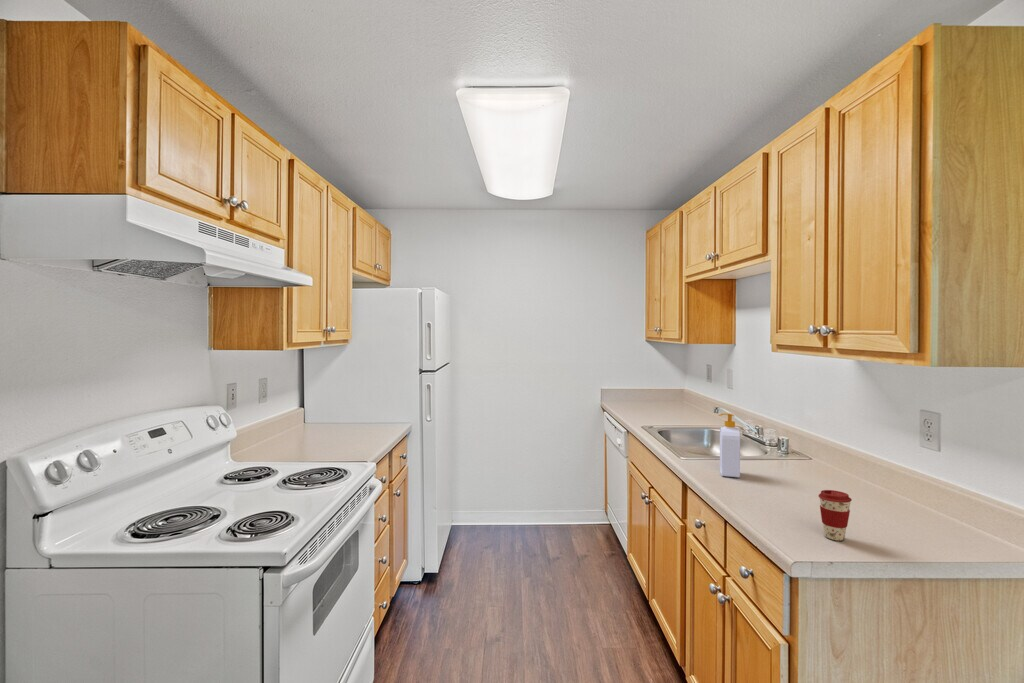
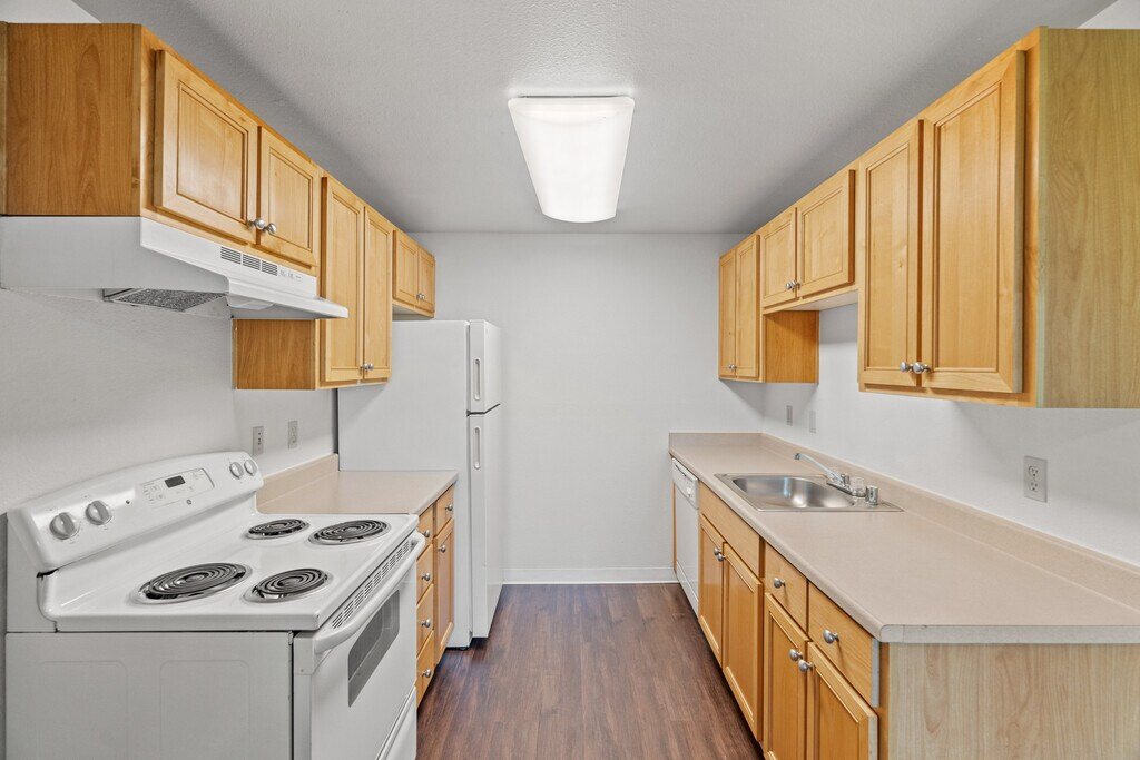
- soap bottle (728, 443)
- coffee cup (834, 515)
